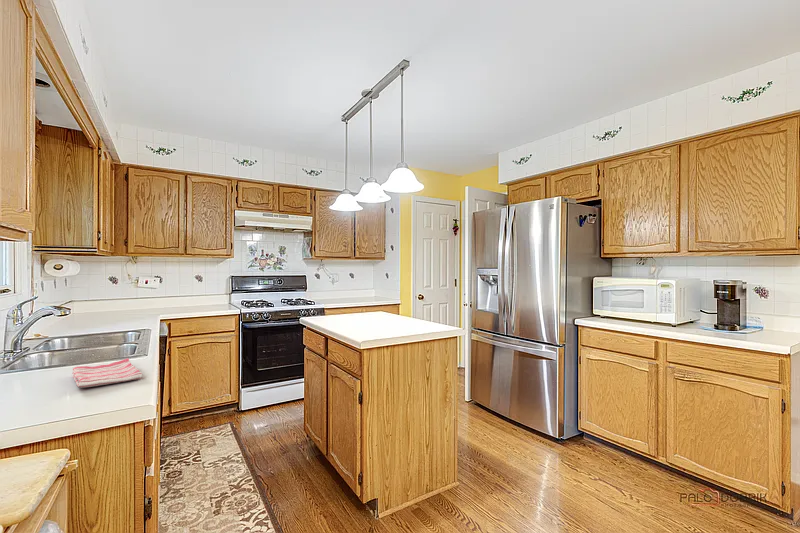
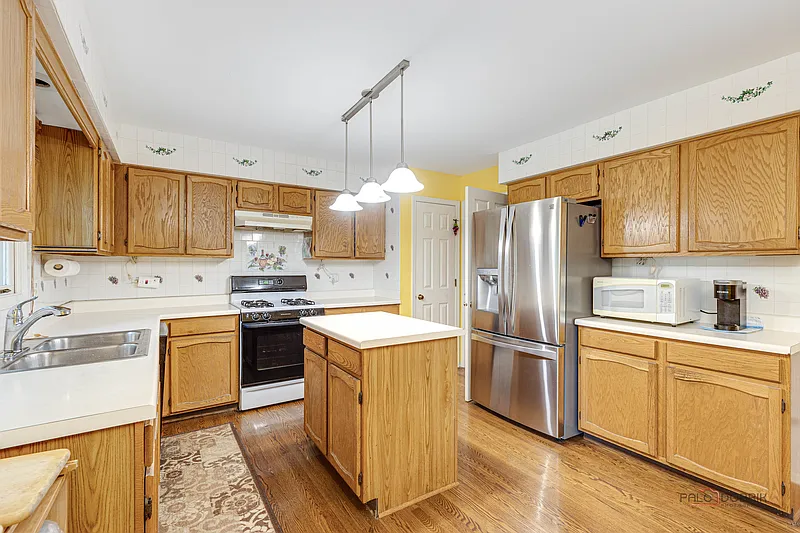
- dish towel (106, 372)
